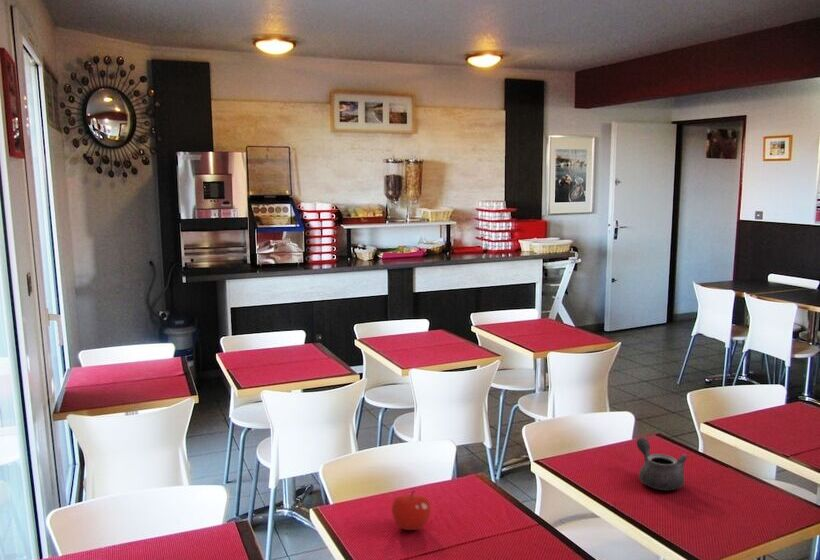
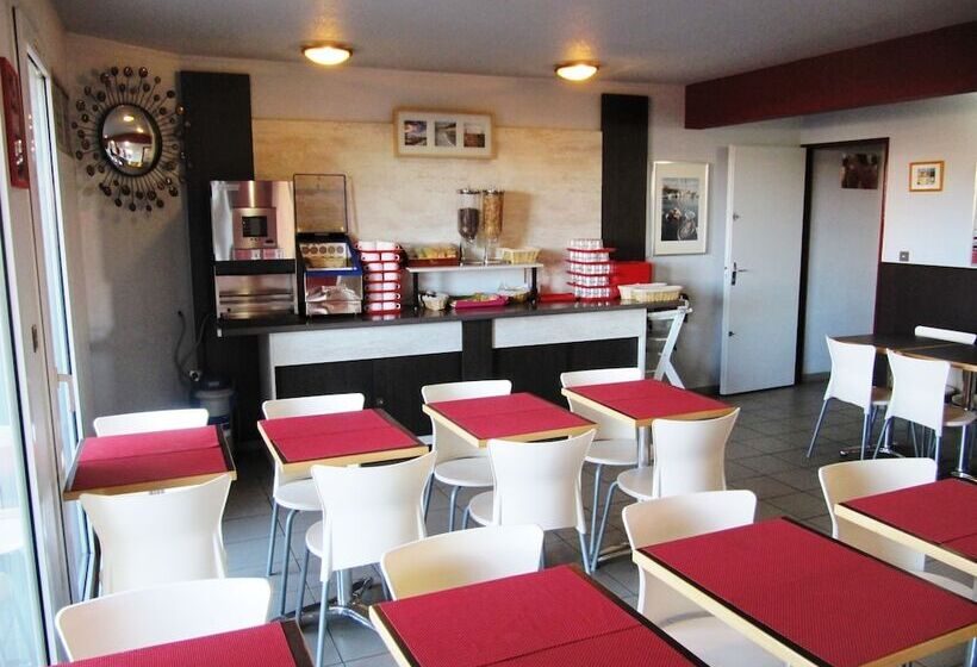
- teapot (658, 462)
- fruit (411, 509)
